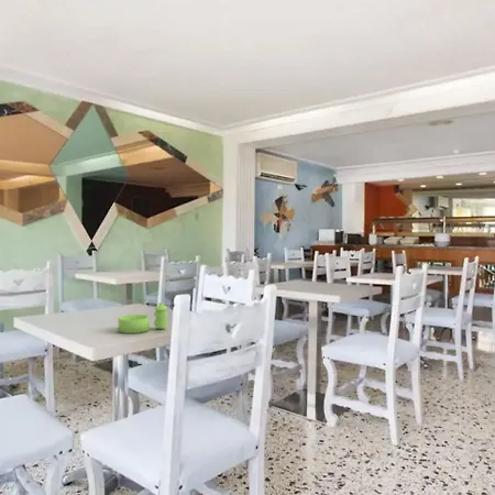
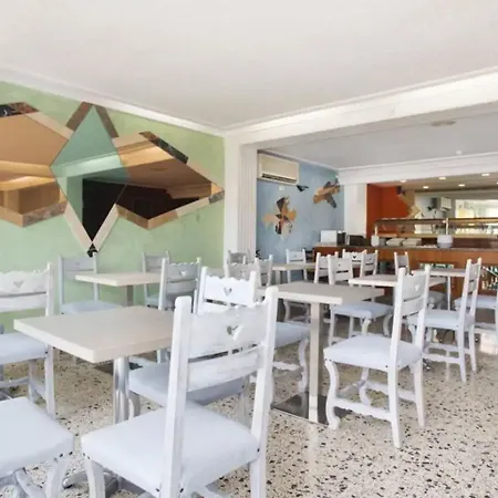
- sugar bowl (143, 316)
